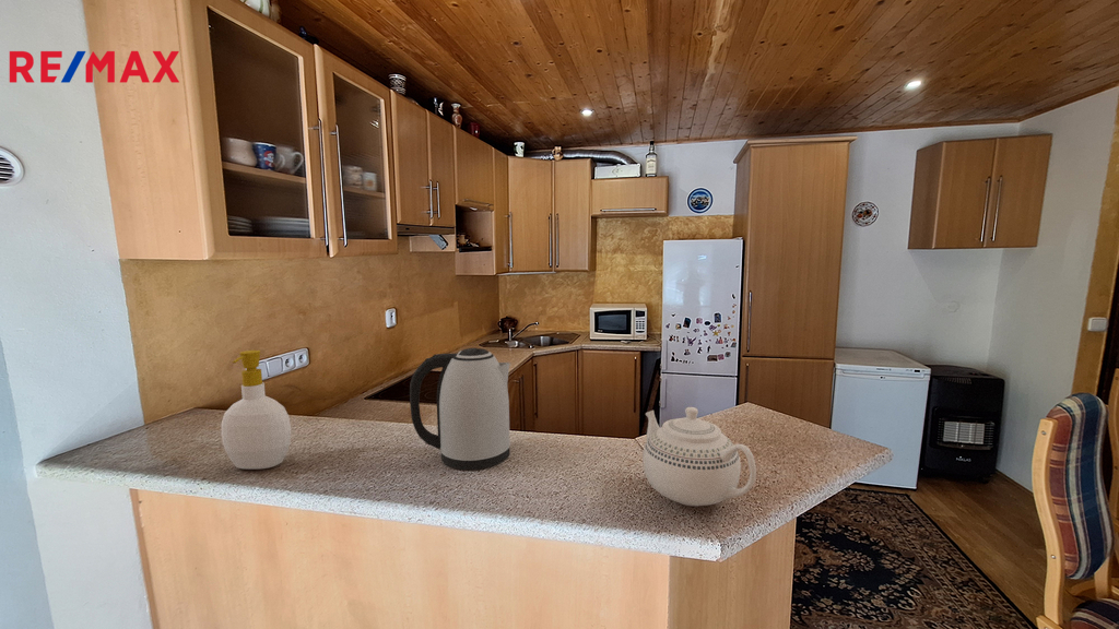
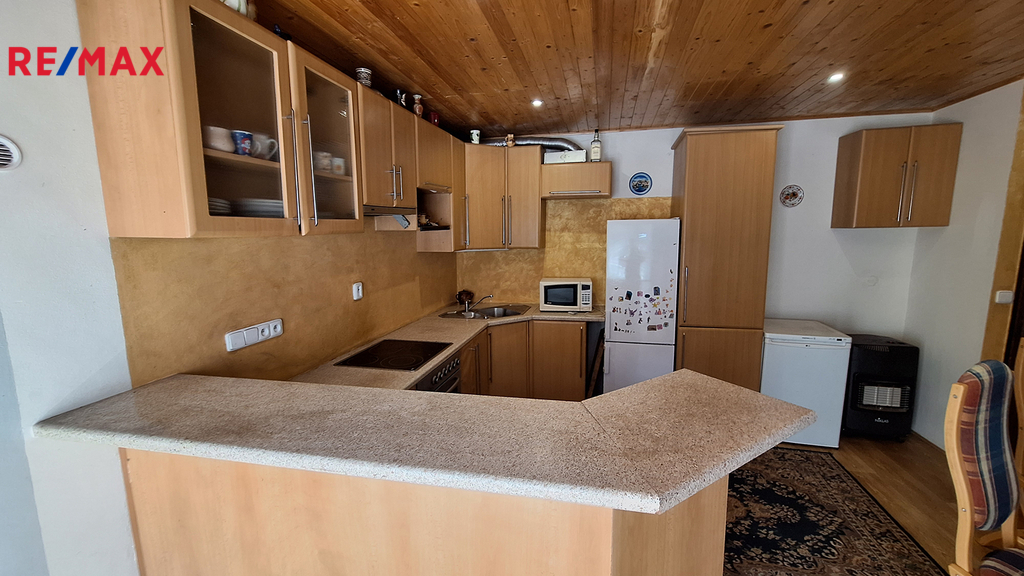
- teapot (692, 453)
- soap bottle (252, 410)
- kettle (460, 402)
